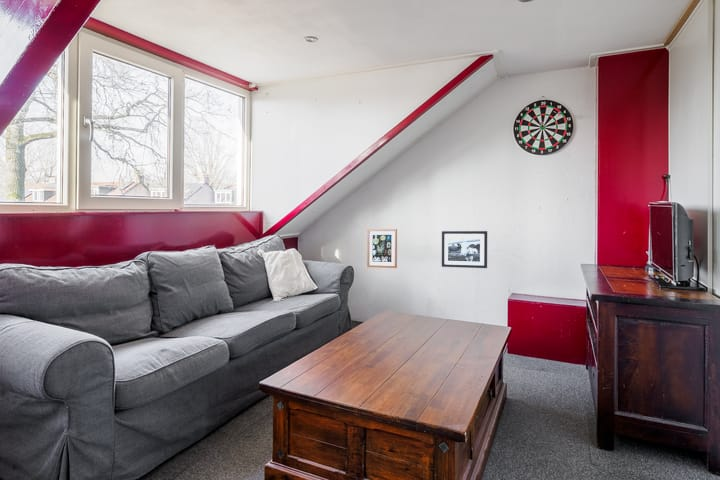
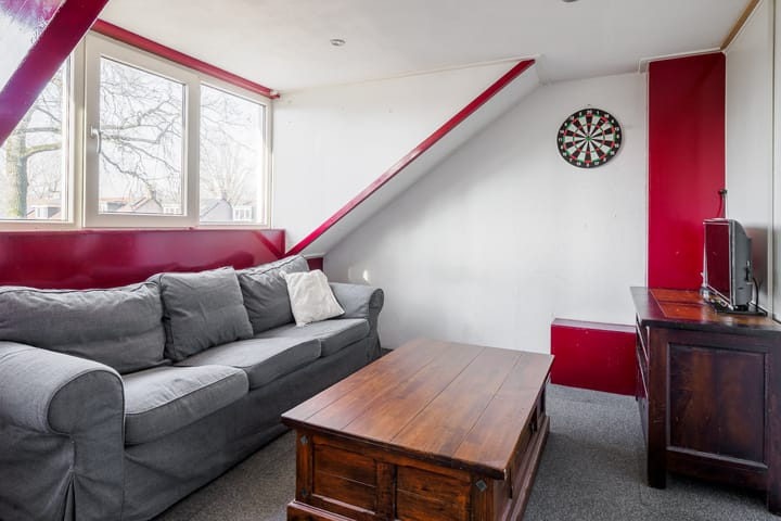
- picture frame (464, 249)
- wall art (381, 248)
